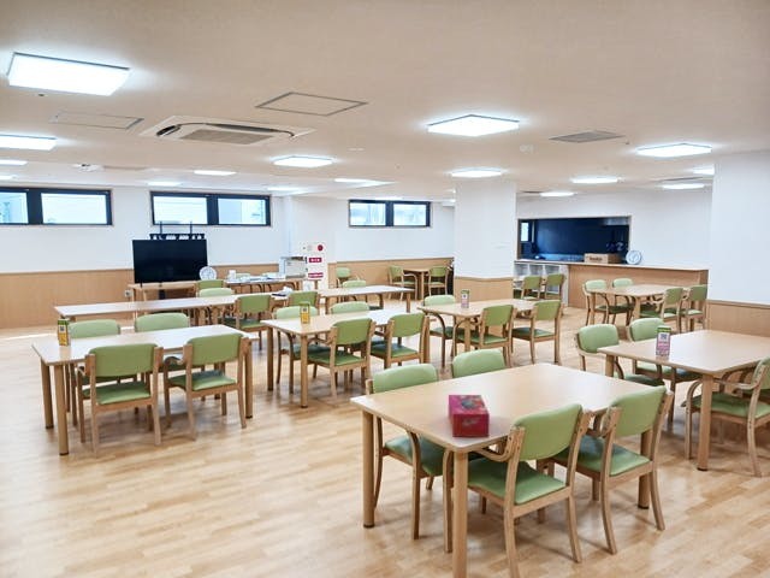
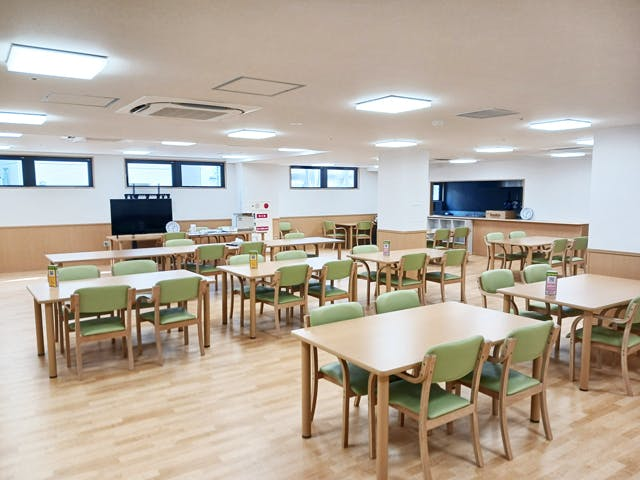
- tissue box (467, 414)
